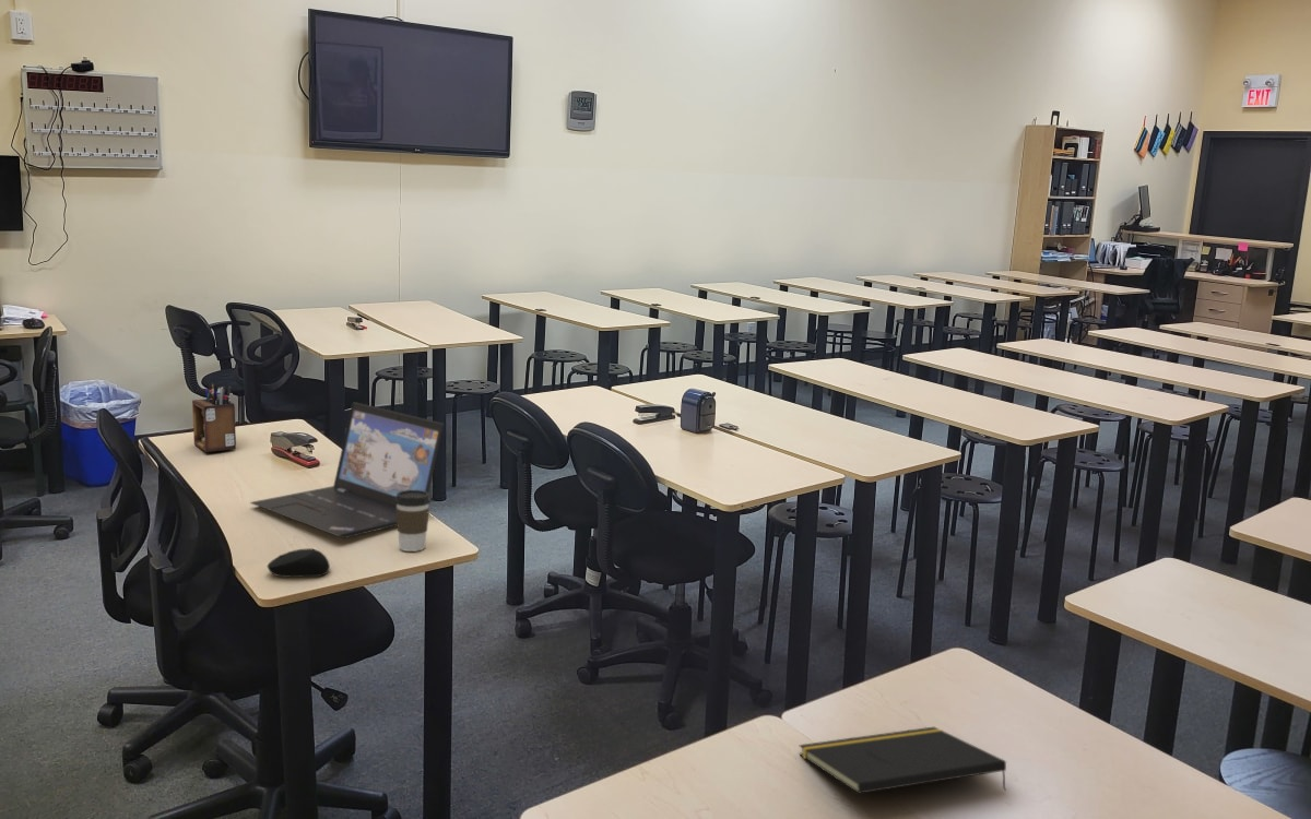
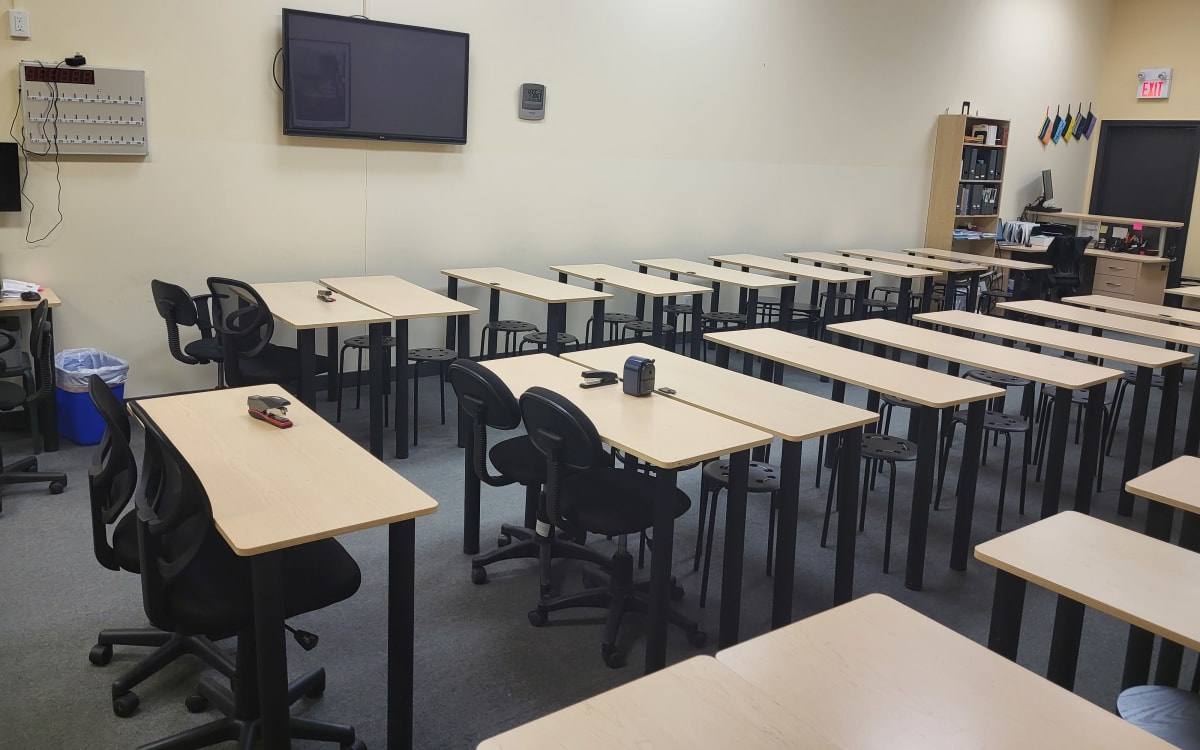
- notepad (899, 757)
- computer mouse (298, 561)
- laptop (346, 465)
- desk organizer (213, 415)
- coffee cup (412, 520)
